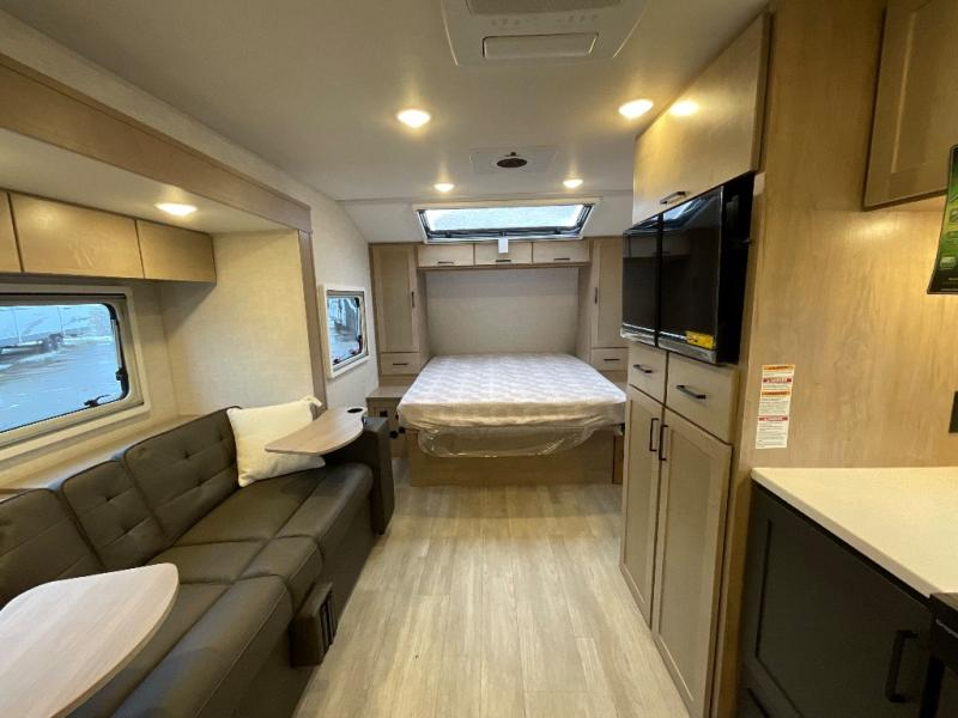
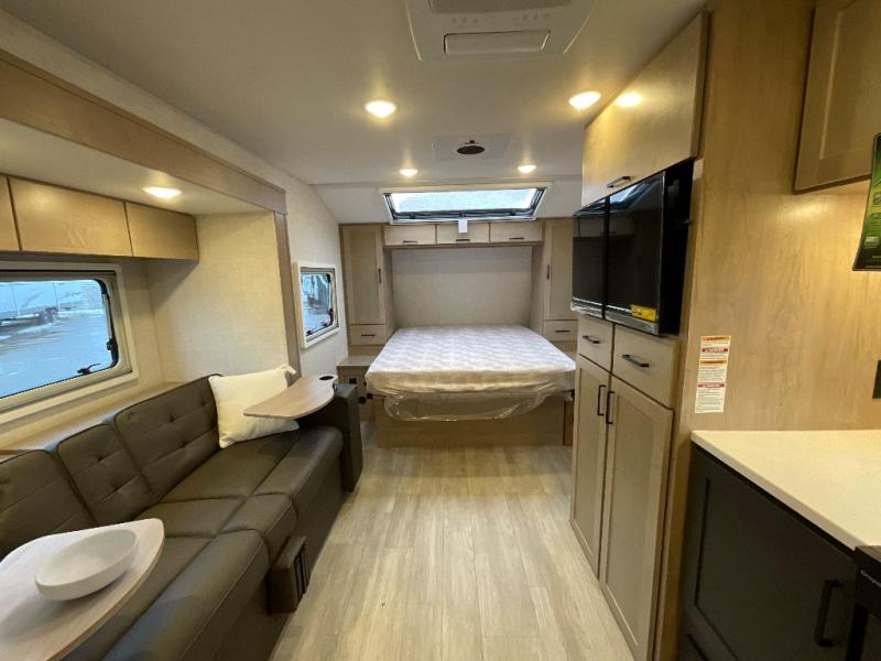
+ cereal bowl (91, 567)
